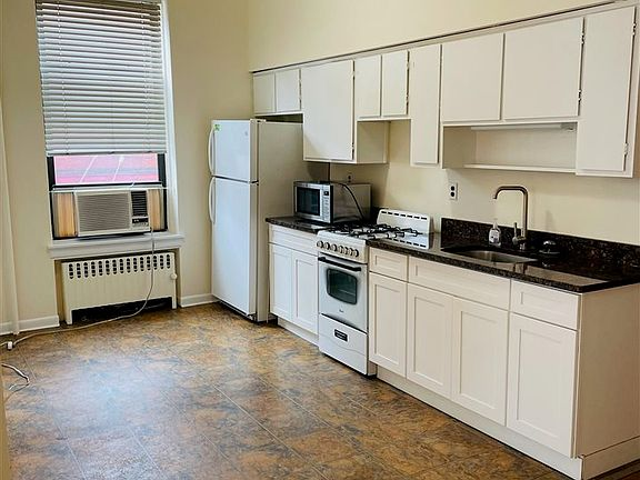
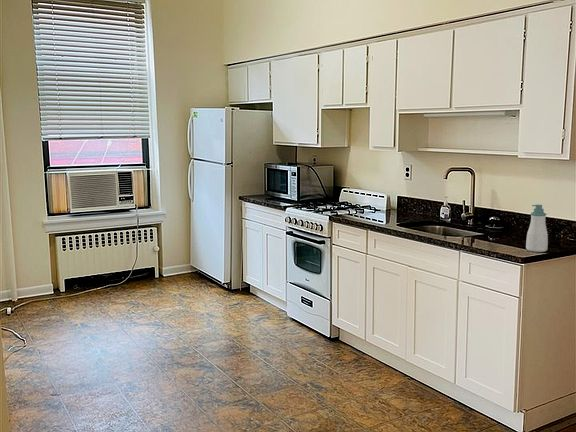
+ soap bottle (537, 227)
